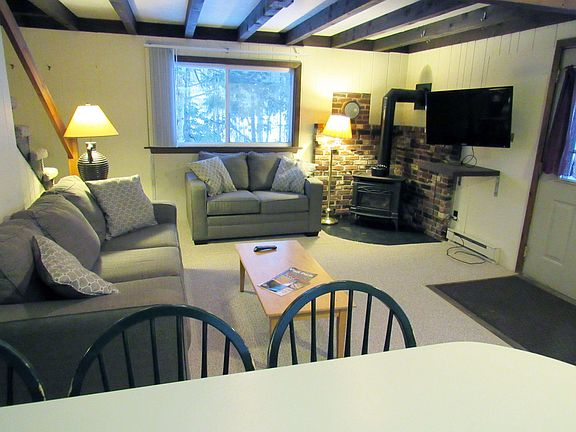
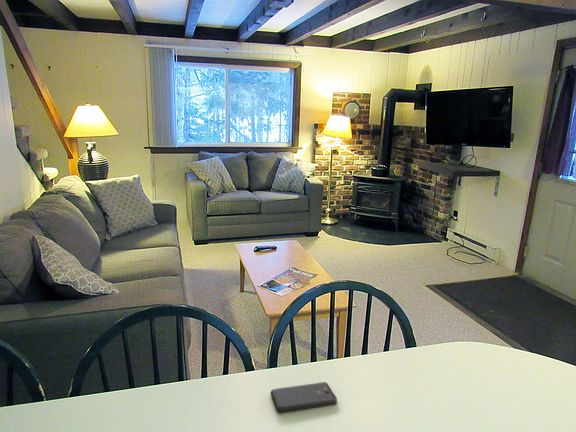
+ smartphone (303, 395)
